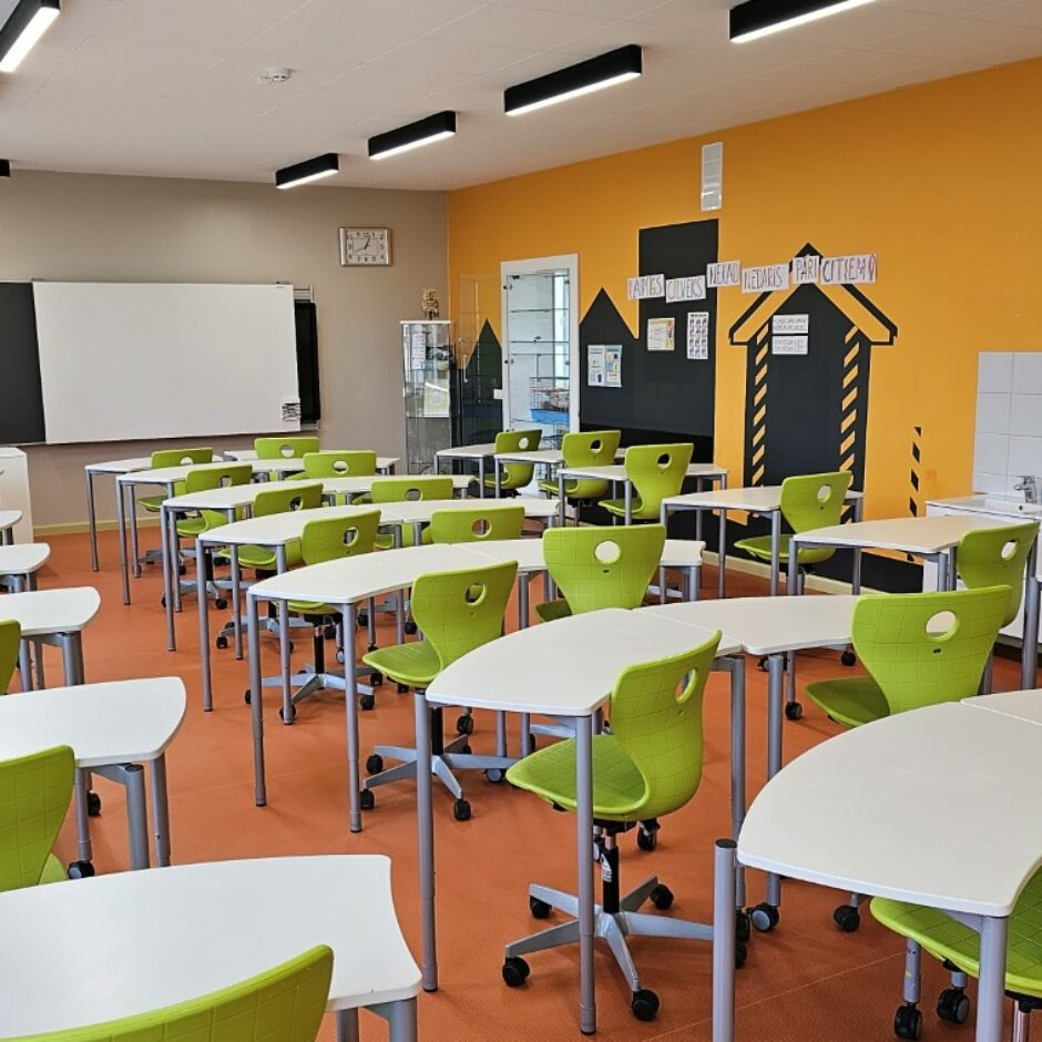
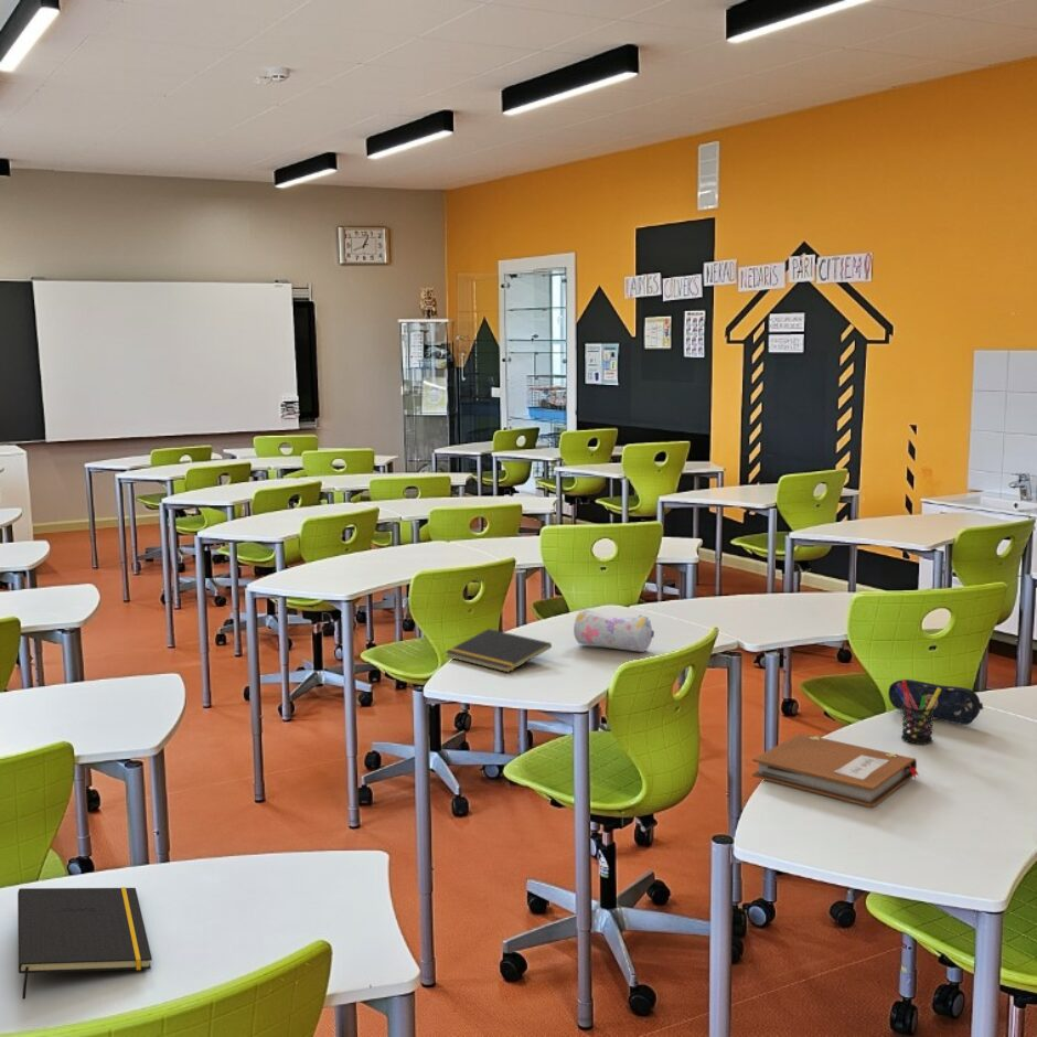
+ pen holder (917, 710)
+ notebook (837, 767)
+ pencil case (612, 630)
+ notepad (82, 927)
+ notepad (498, 649)
+ pencil case (934, 702)
